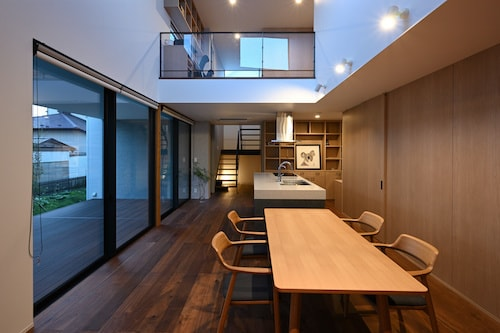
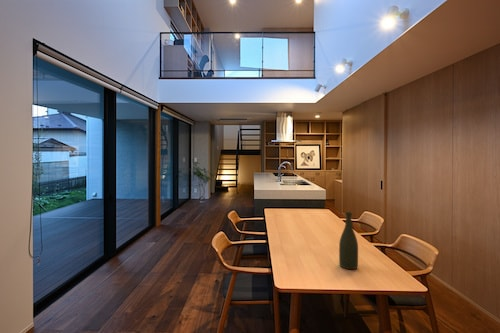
+ bottle (348, 239)
